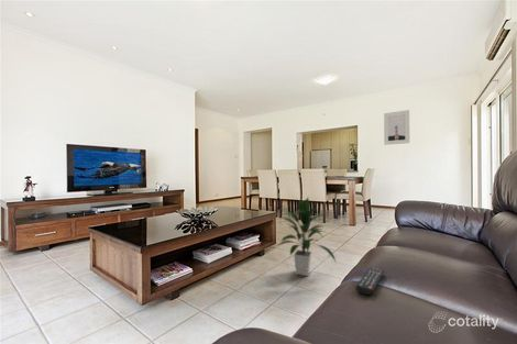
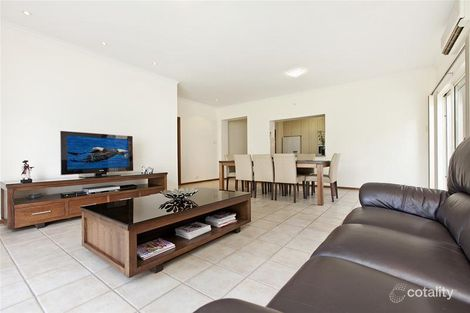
- remote control (371, 279)
- indoor plant (305, 236)
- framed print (396, 127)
